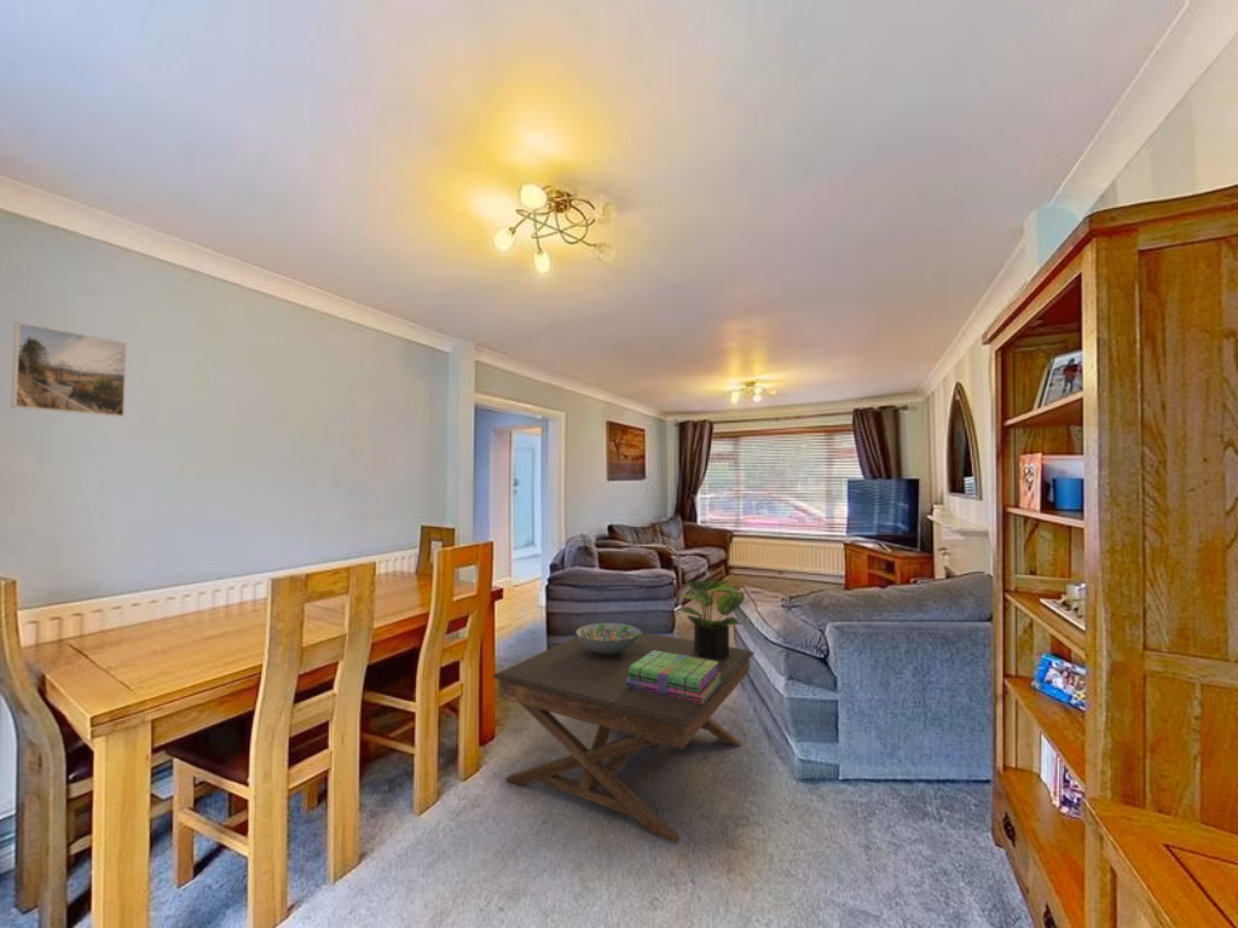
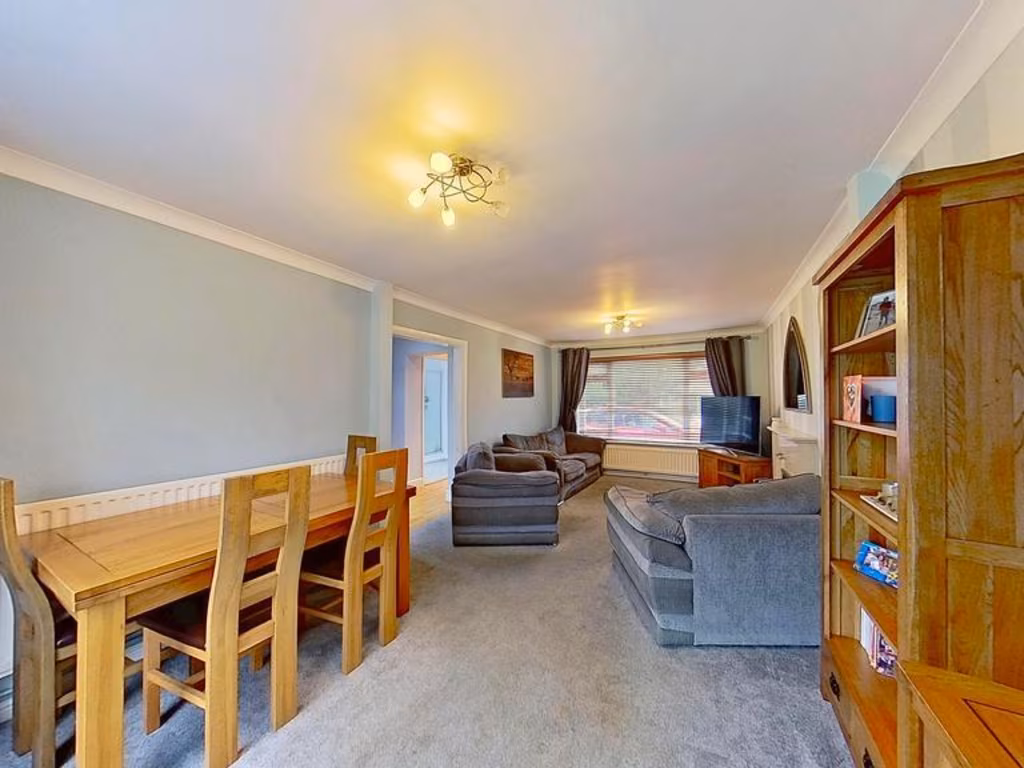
- potted plant (705, 613)
- coffee table (631, 710)
- stack of books (673, 673)
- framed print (73, 372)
- decorative bowl (608, 640)
